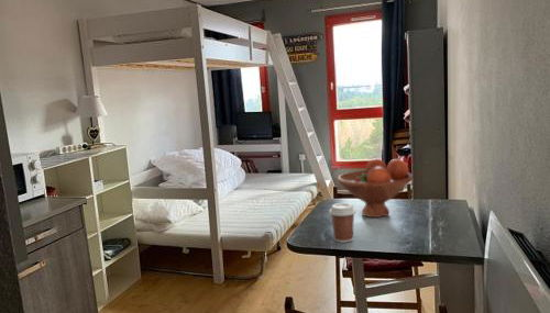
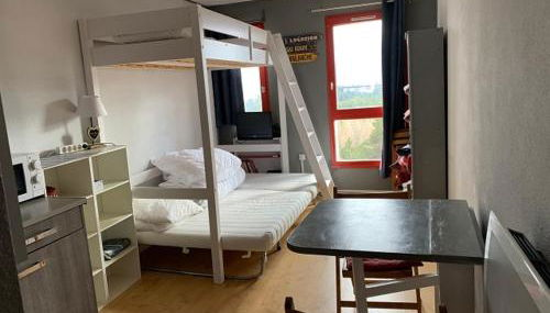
- fruit bowl (374, 188)
- coffee cup (342, 222)
